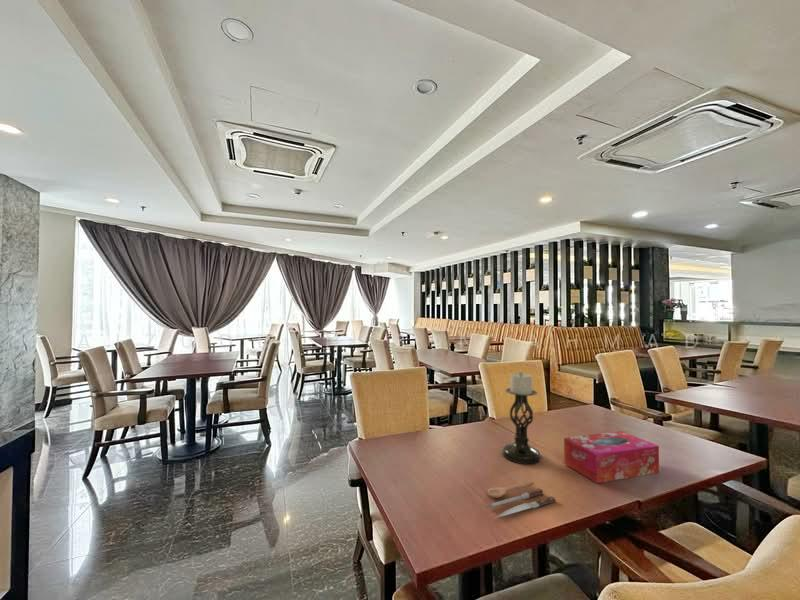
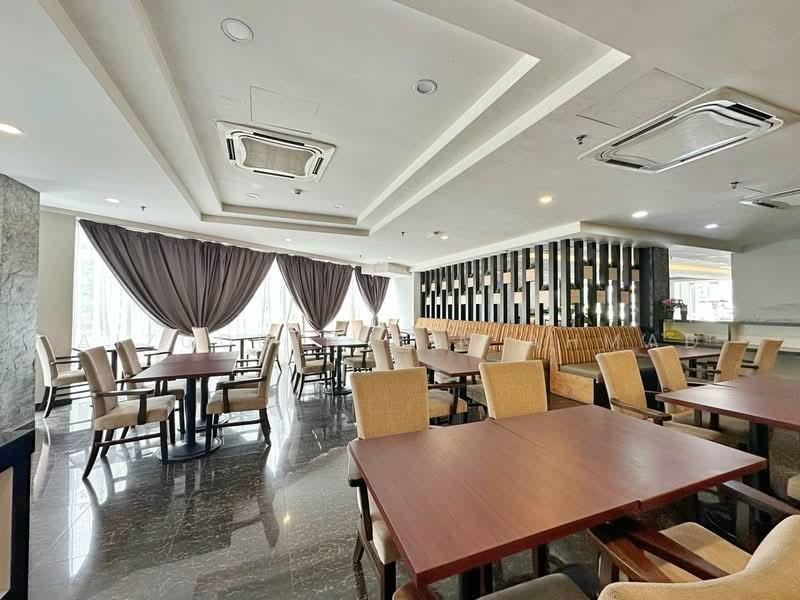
- tissue box (610, 454)
- spoon (513, 497)
- candle holder (522, 413)
